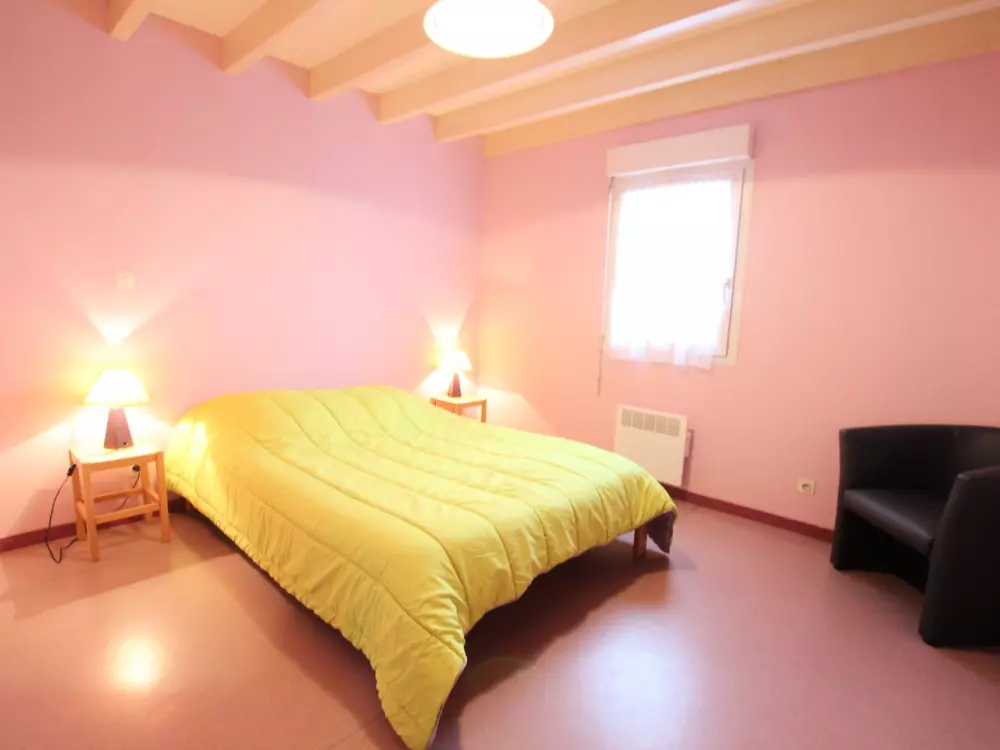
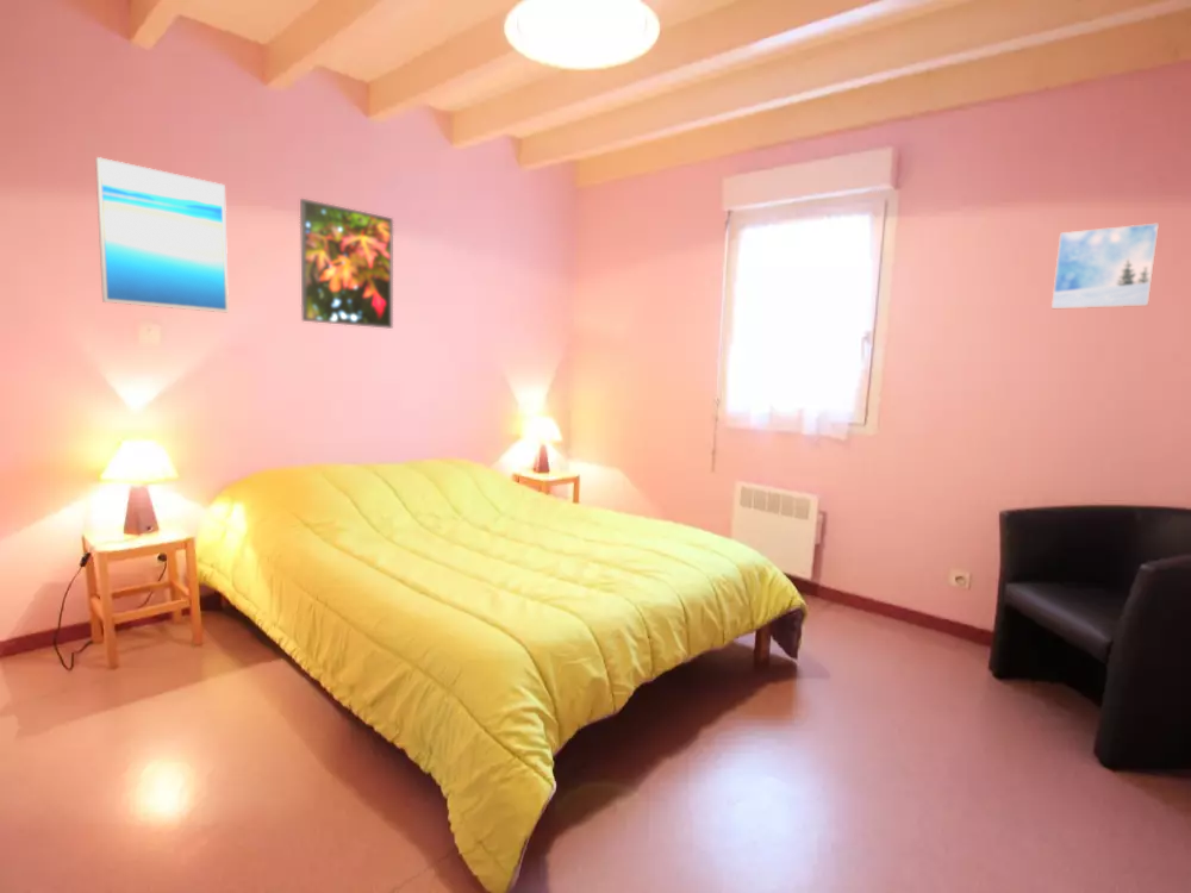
+ wall art (166, 241)
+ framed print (349, 267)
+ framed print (1103, 268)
